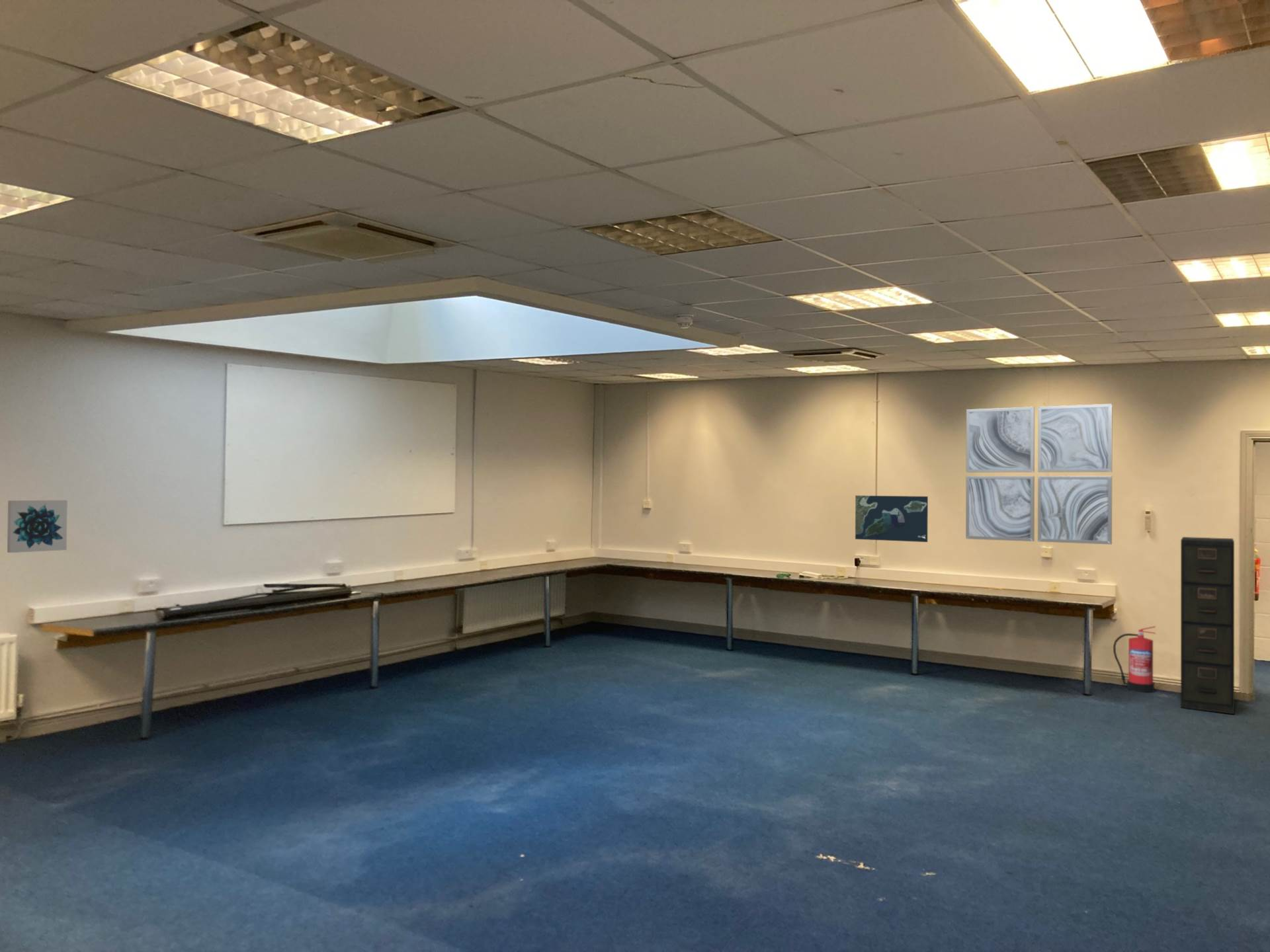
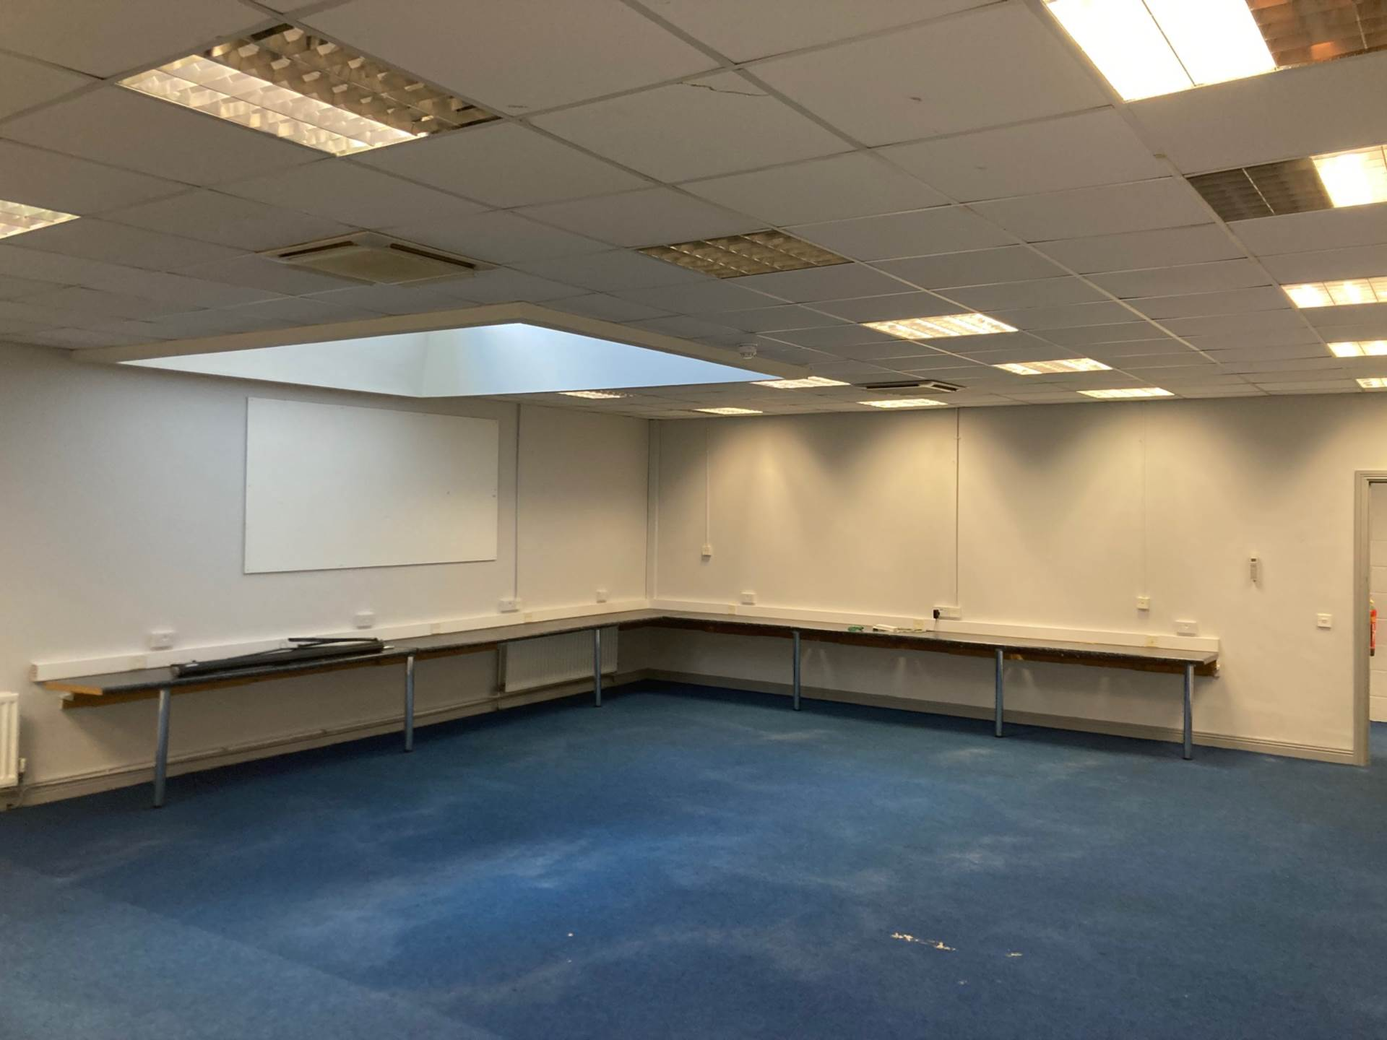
- fire extinguisher (1134, 656)
- wall art (1034, 476)
- map (892, 518)
- wall art (38, 526)
- filing cabinet (1207, 621)
